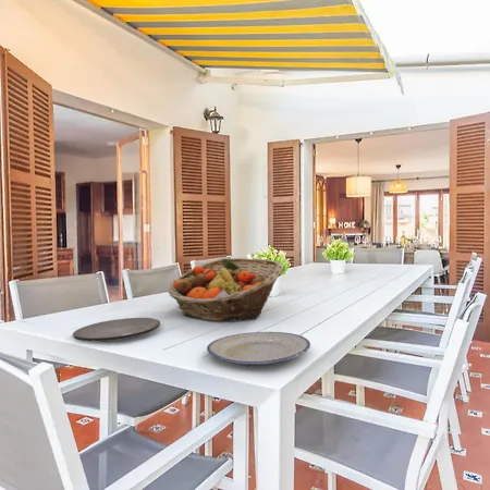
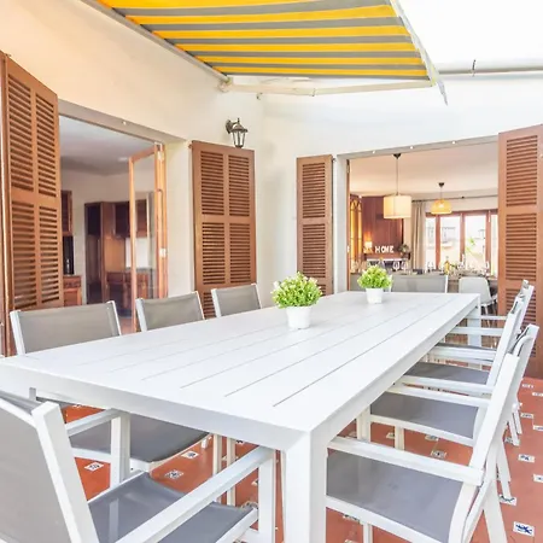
- fruit basket (224, 286)
- plate (118, 328)
- plate (258, 347)
